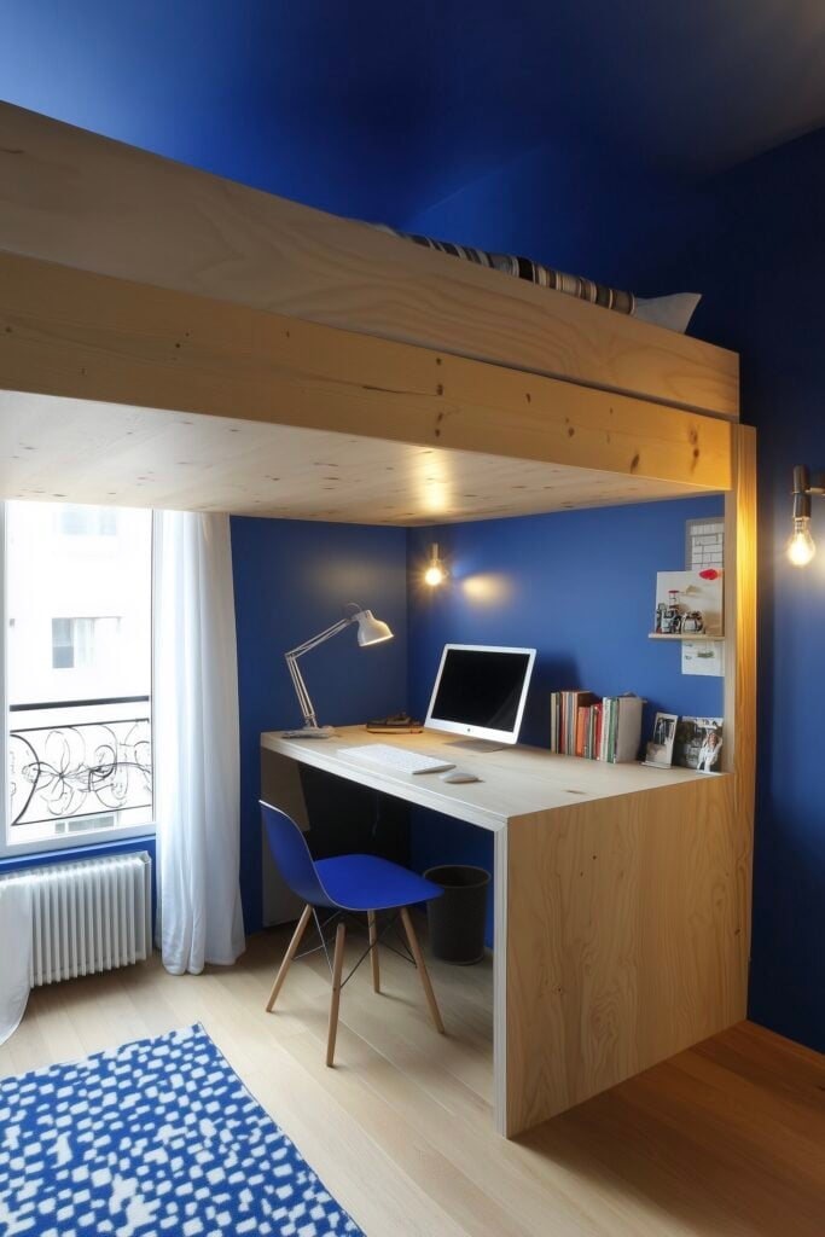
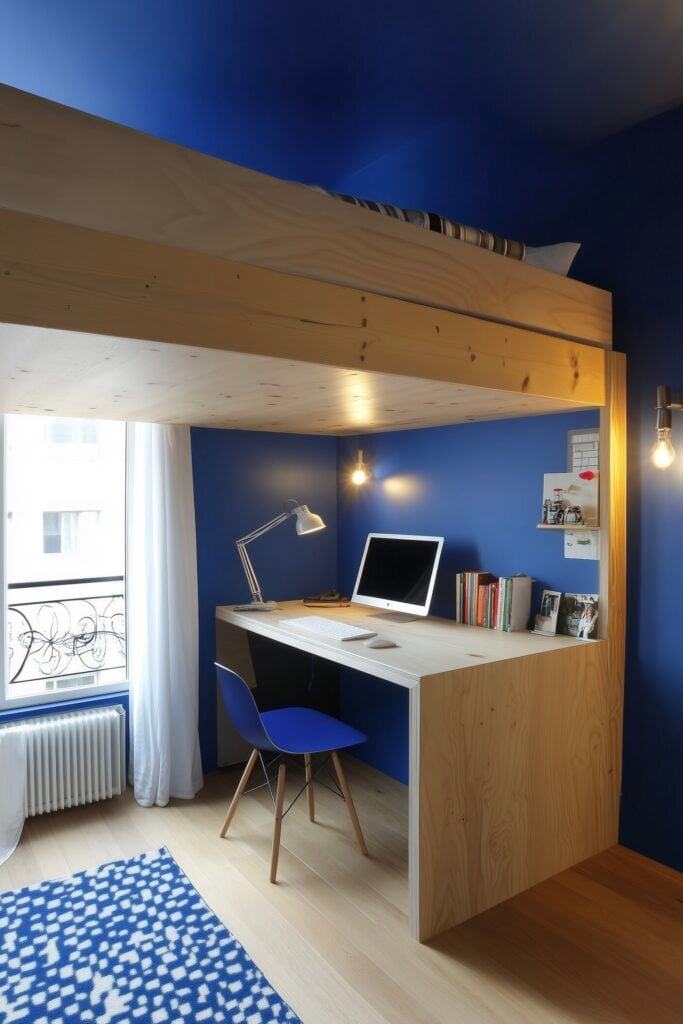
- wastebasket (457, 914)
